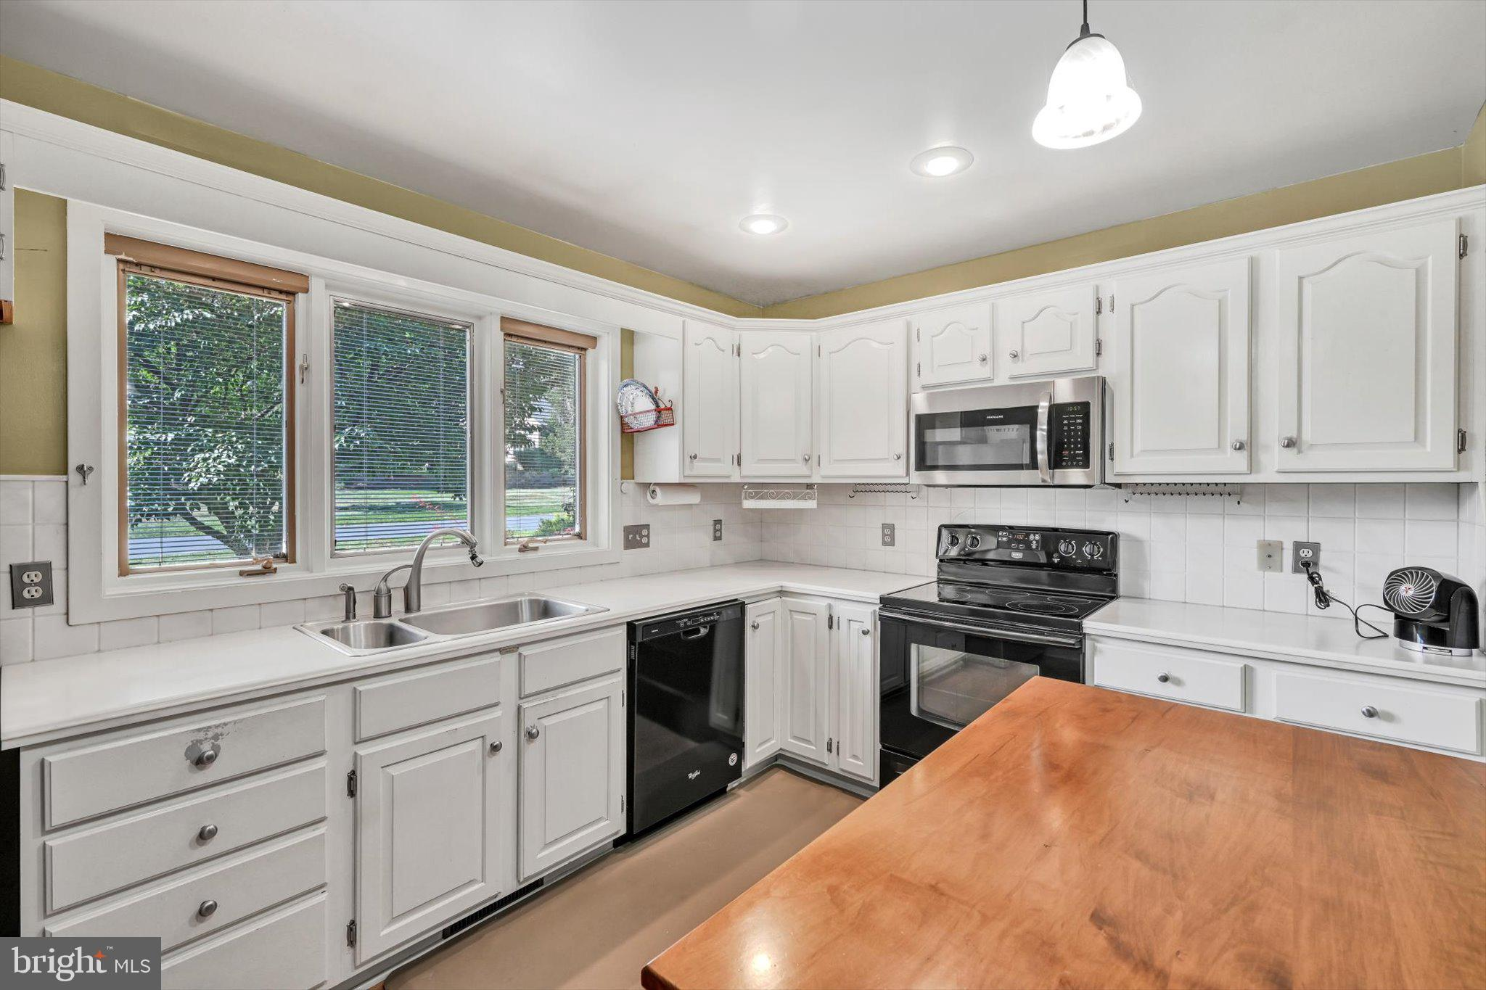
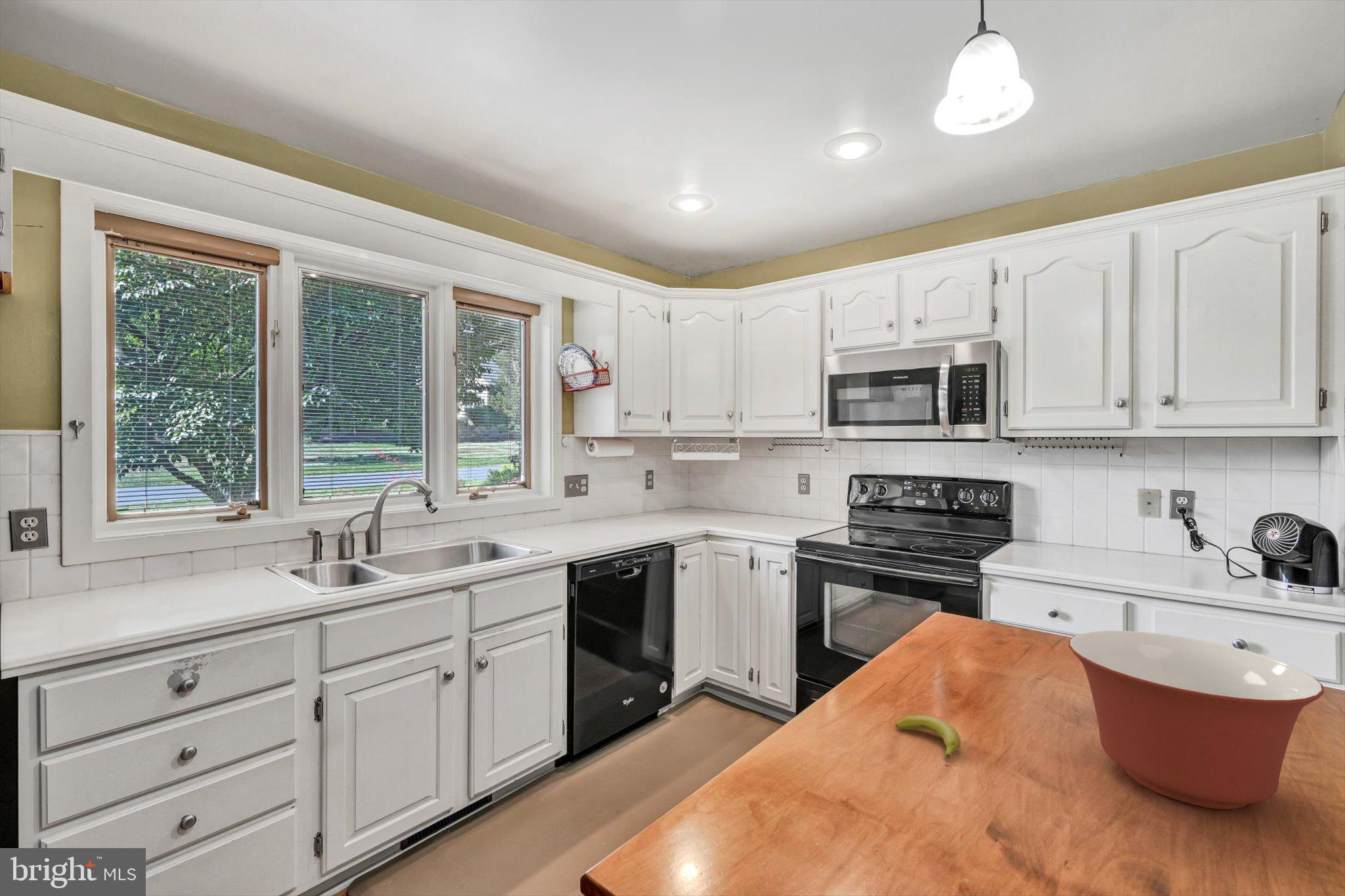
+ banana (931, 731)
+ mixing bowl (1182, 719)
